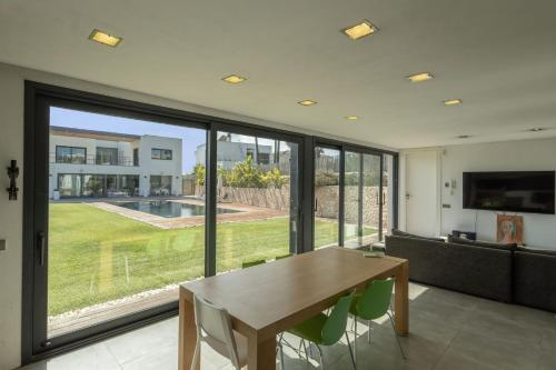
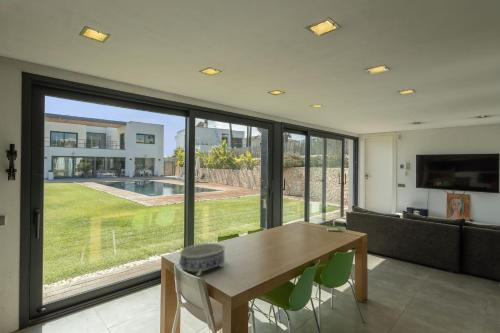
+ decorative bowl (203, 258)
